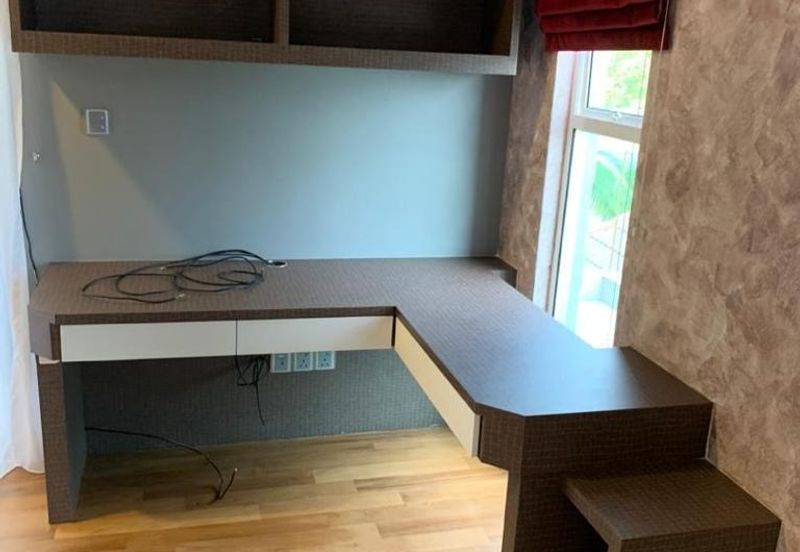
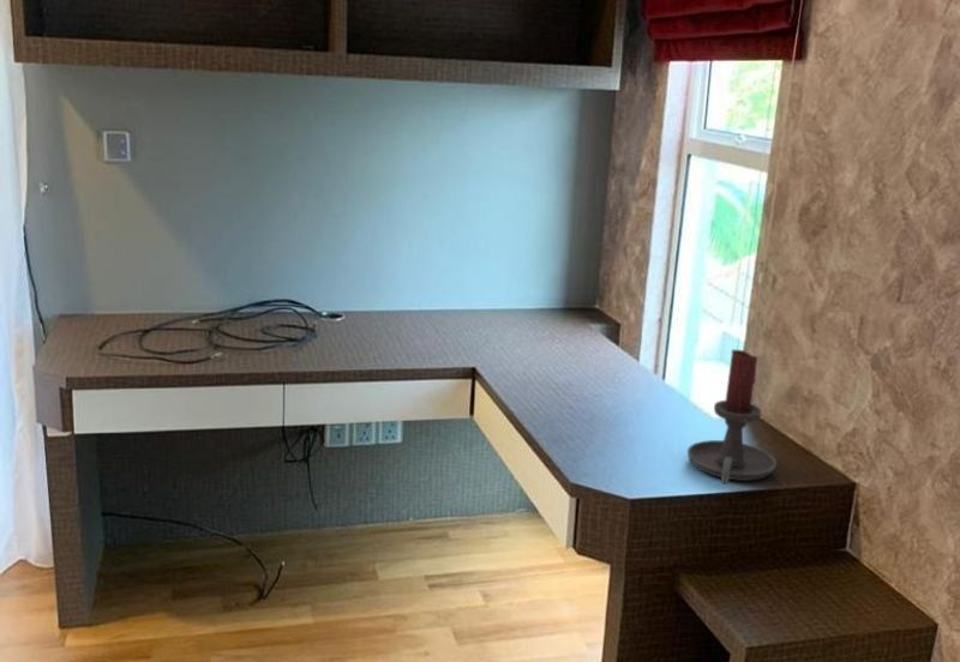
+ candle holder (736, 413)
